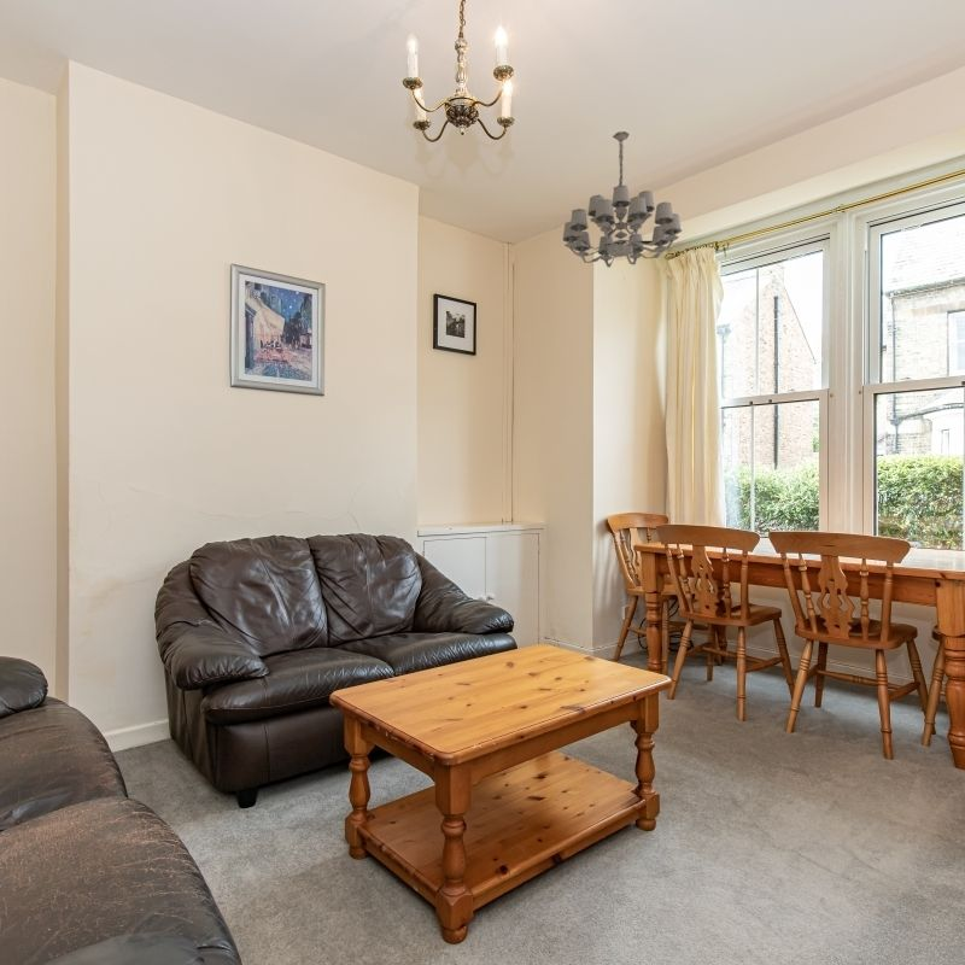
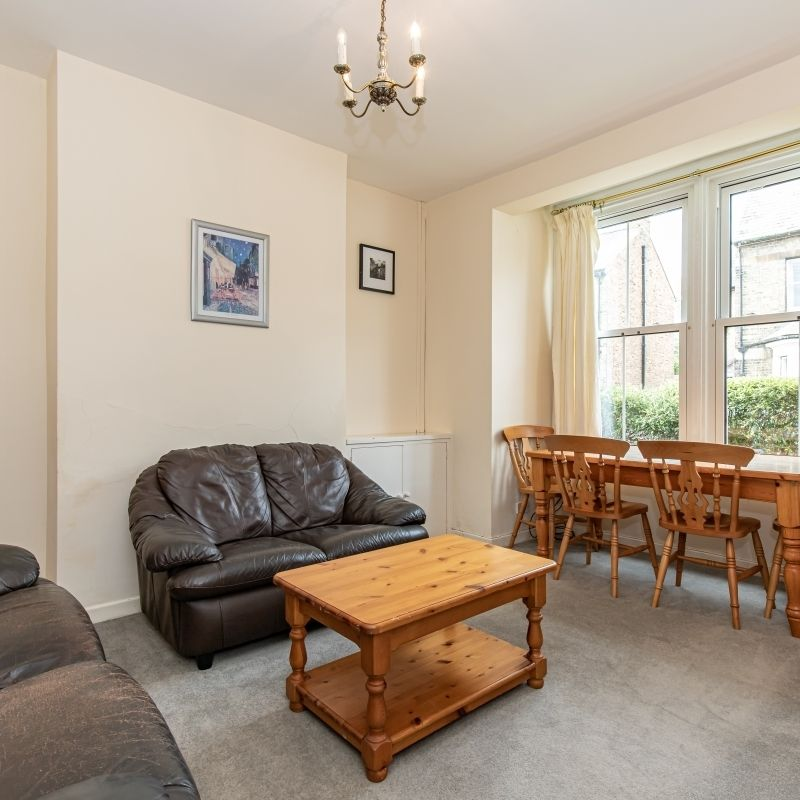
- chandelier (621, 195)
